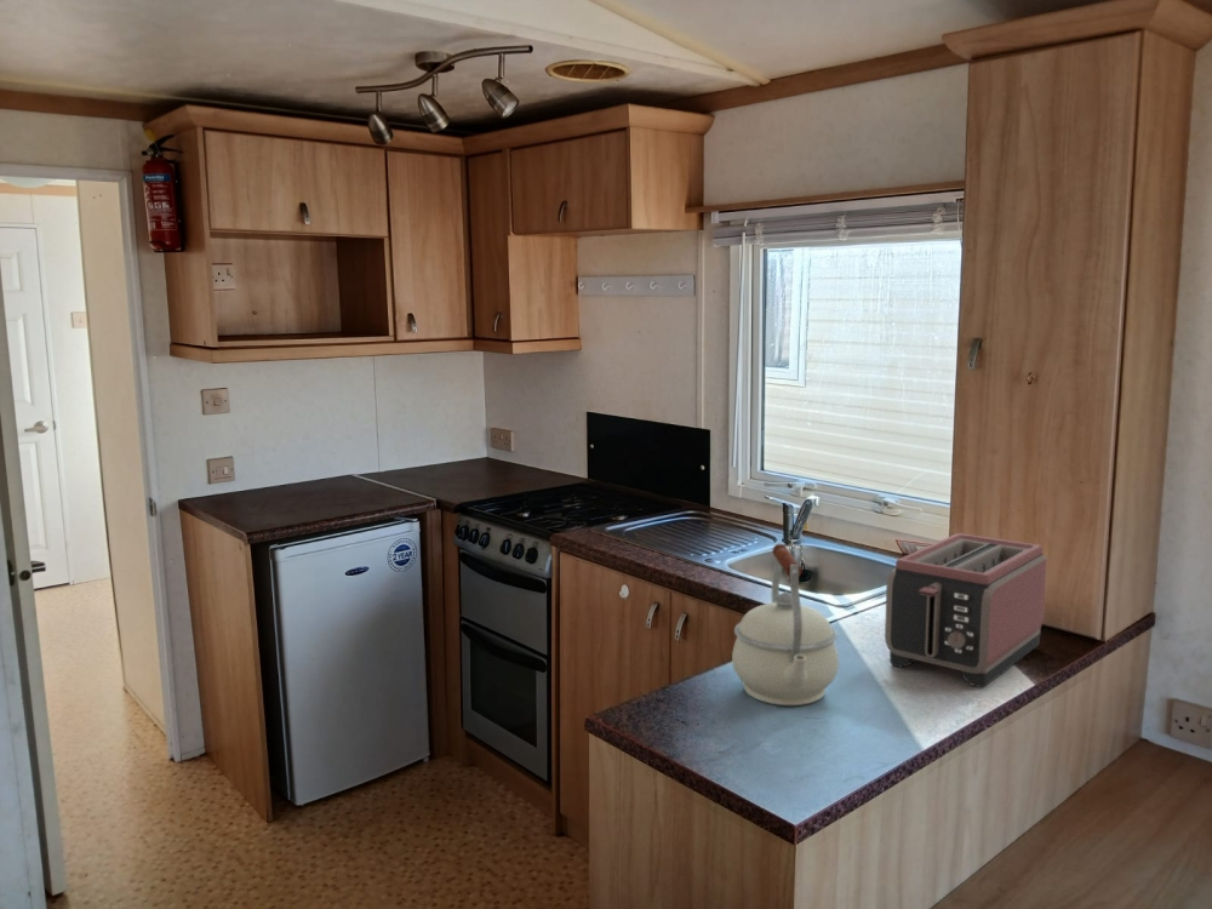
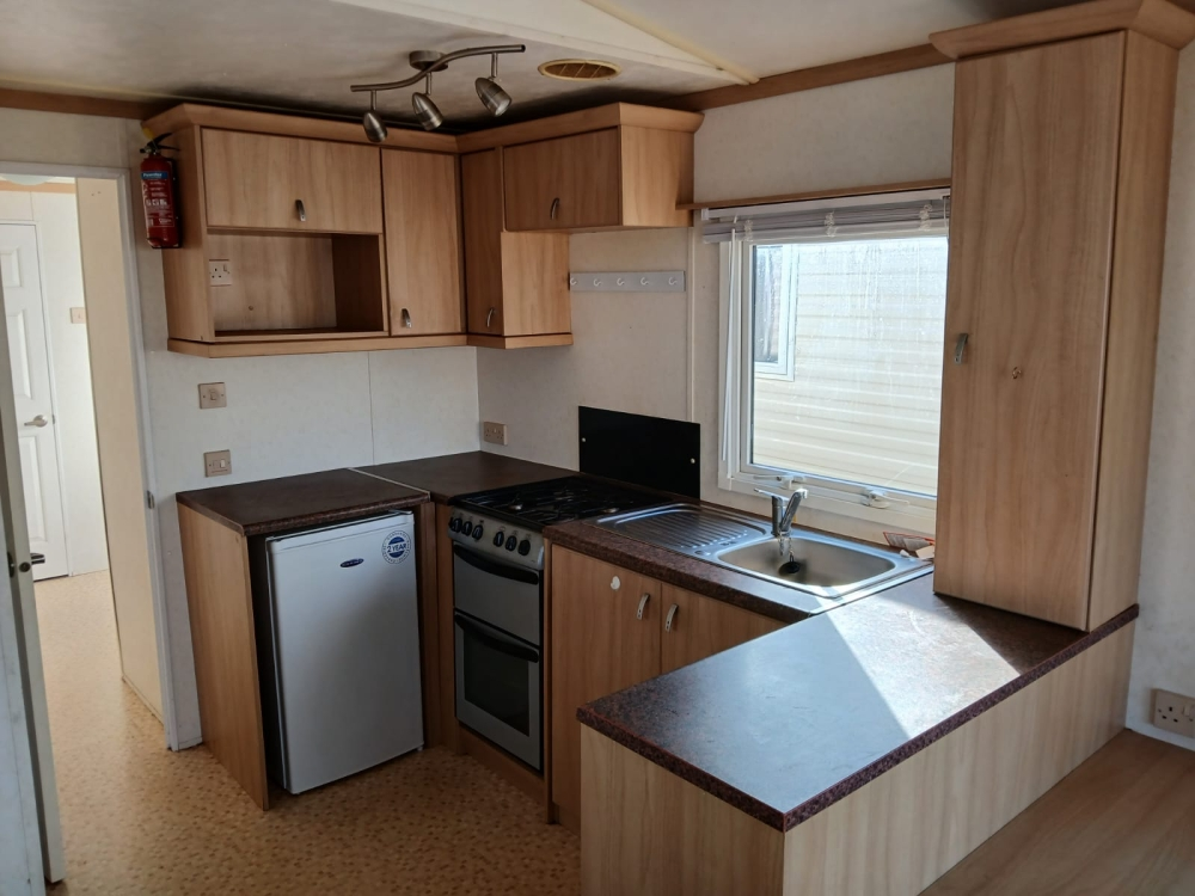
- toaster (964, 606)
- kettle (787, 624)
